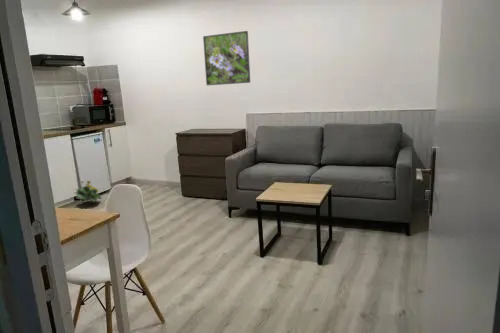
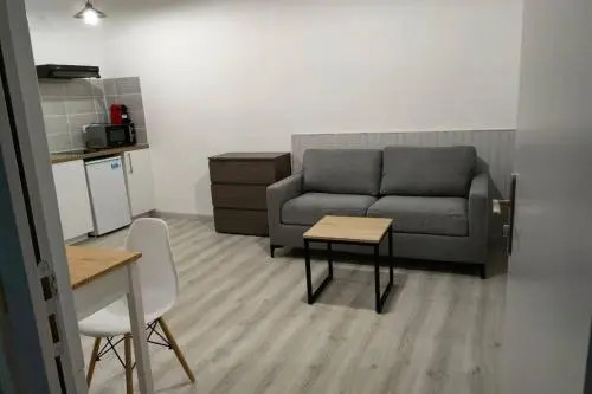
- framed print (226, 59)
- flowering plant (86, 192)
